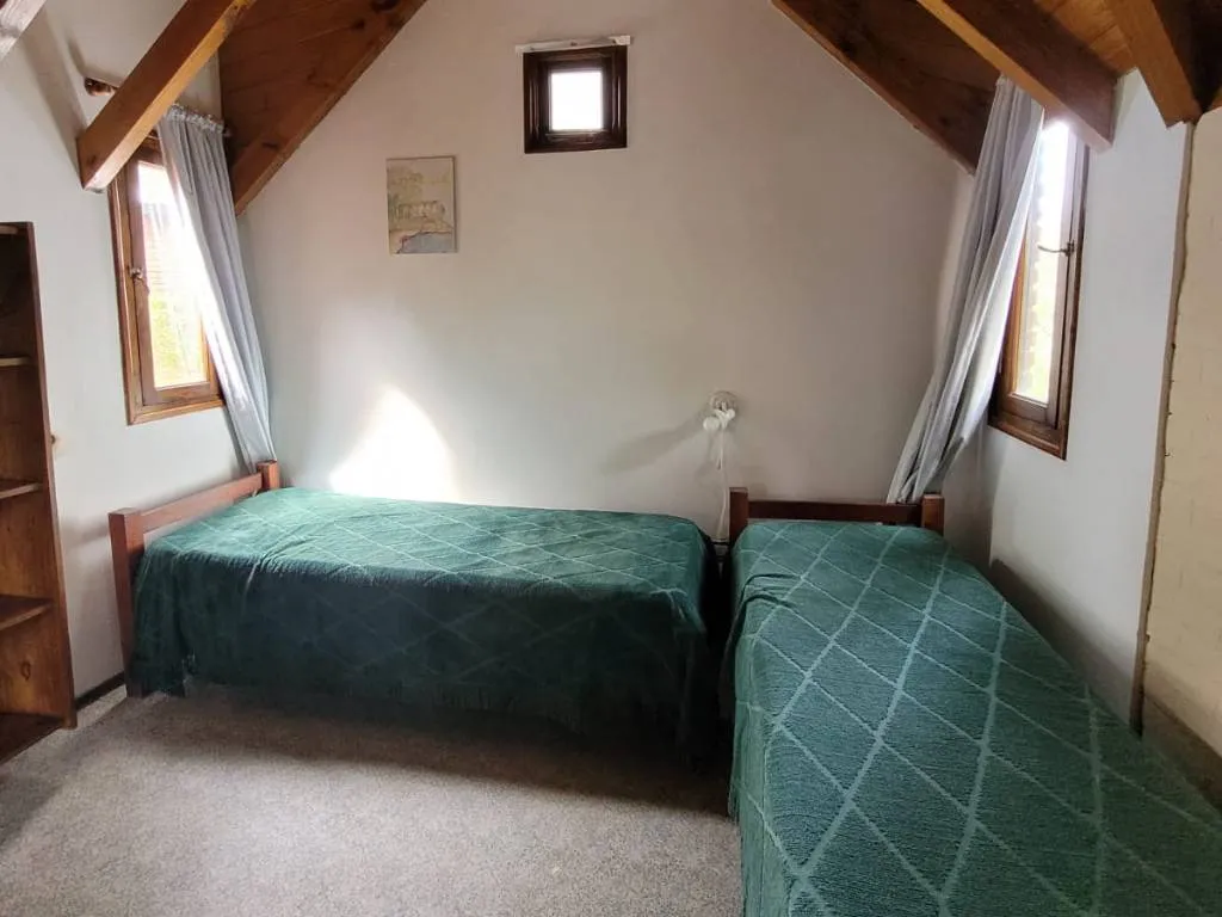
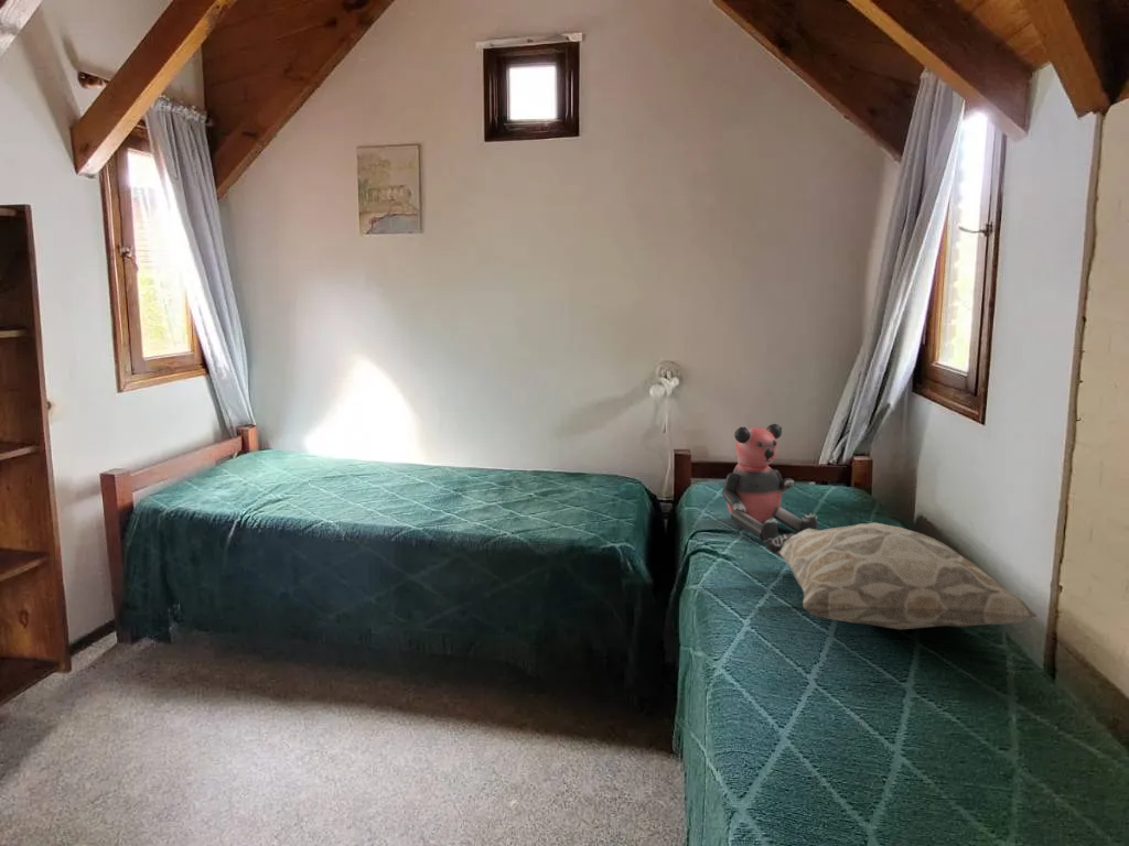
+ decorative pillow (881, 573)
+ bear (763, 478)
